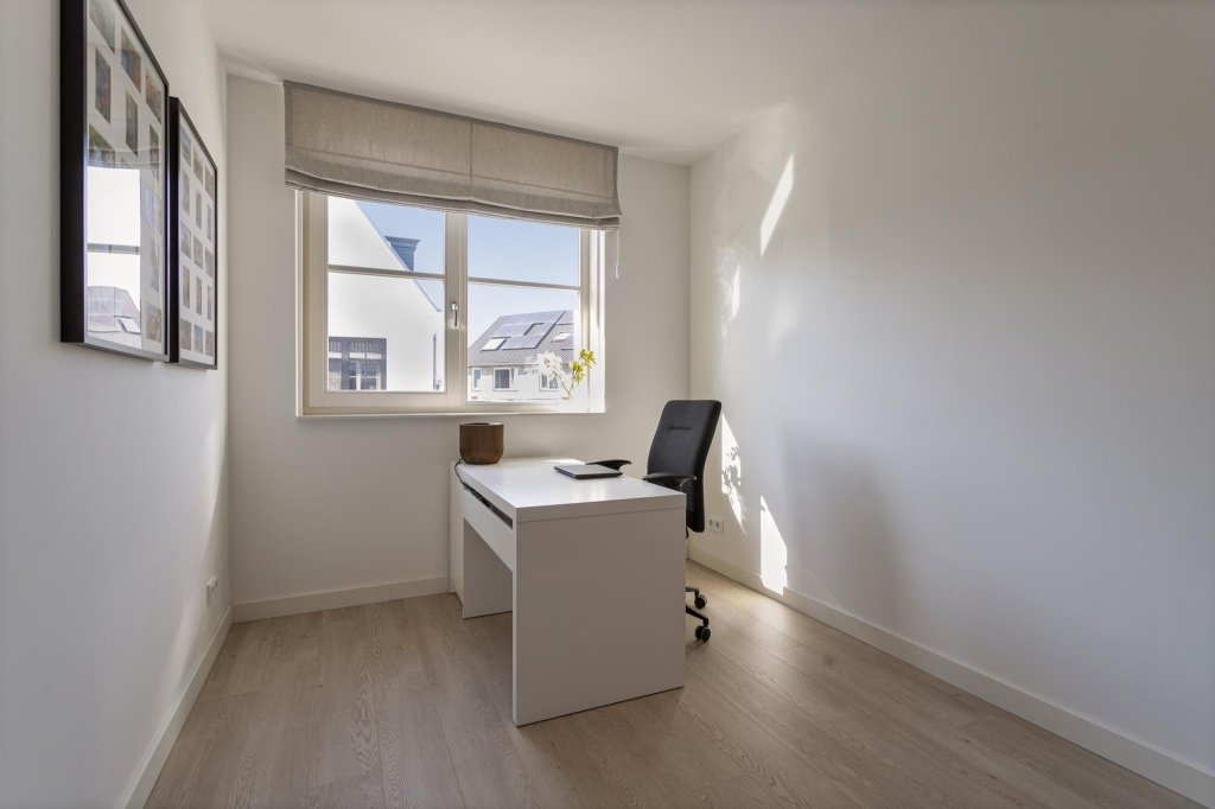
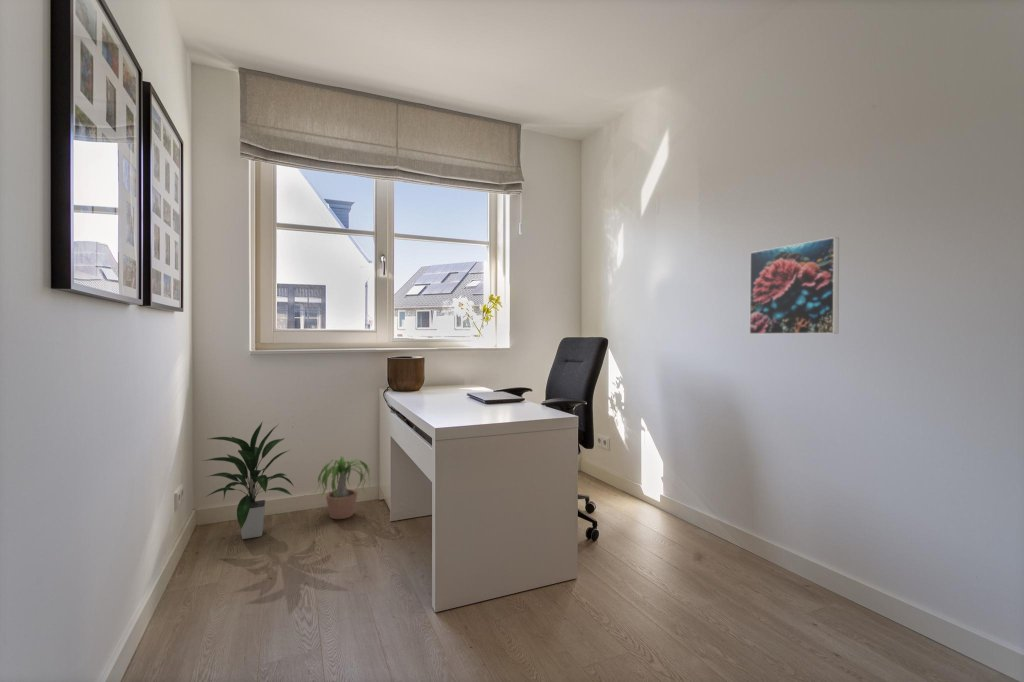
+ indoor plant (250, 479)
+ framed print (790, 289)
+ potted plant (345, 485)
